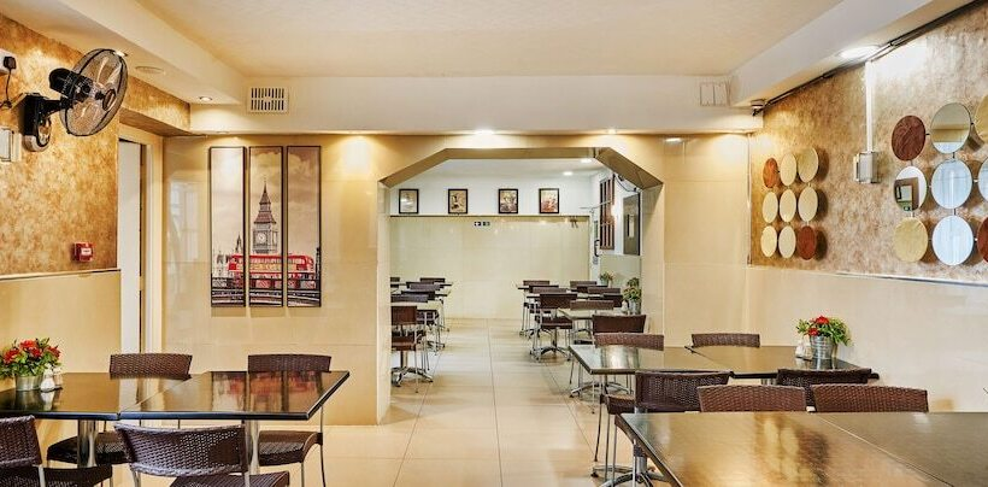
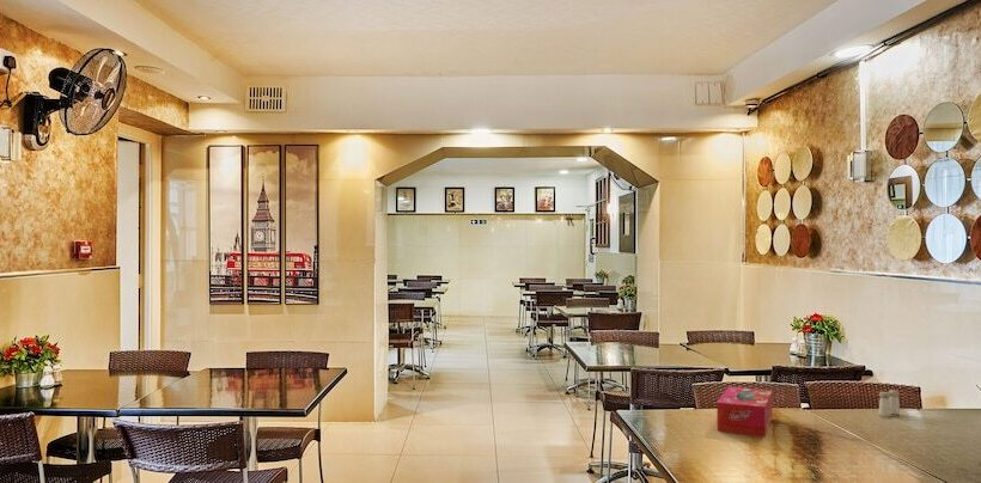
+ salt and pepper shaker (889, 402)
+ tissue box (745, 409)
